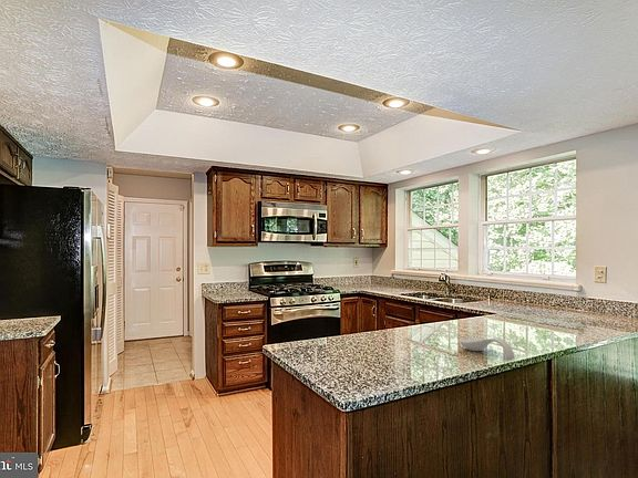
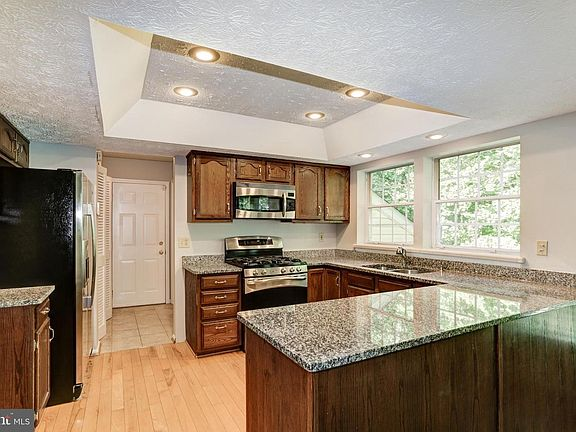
- spoon rest (485, 343)
